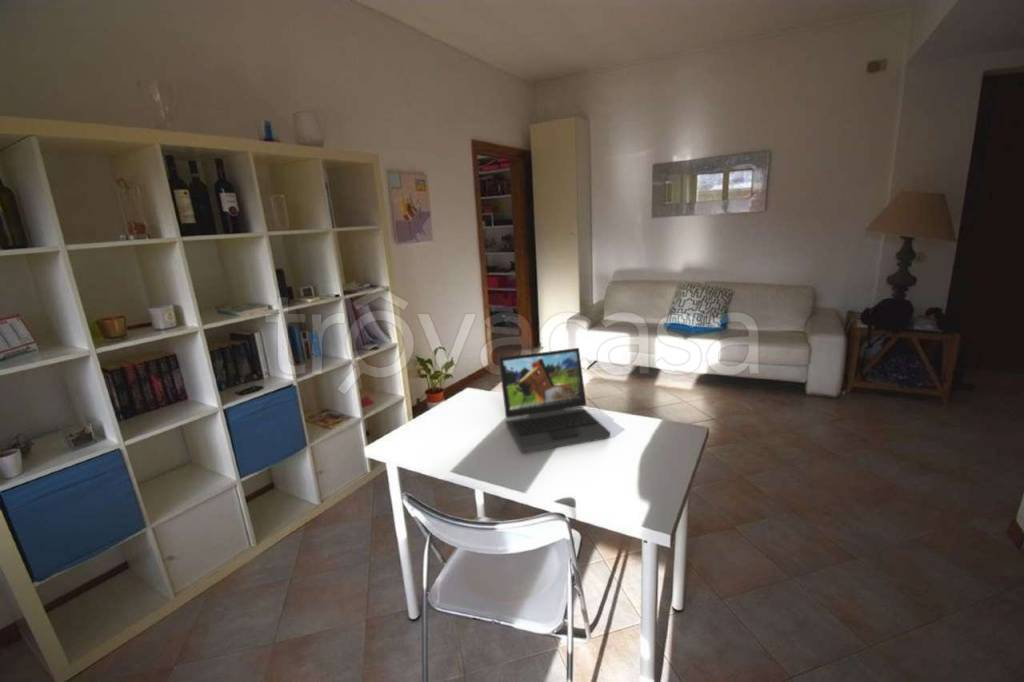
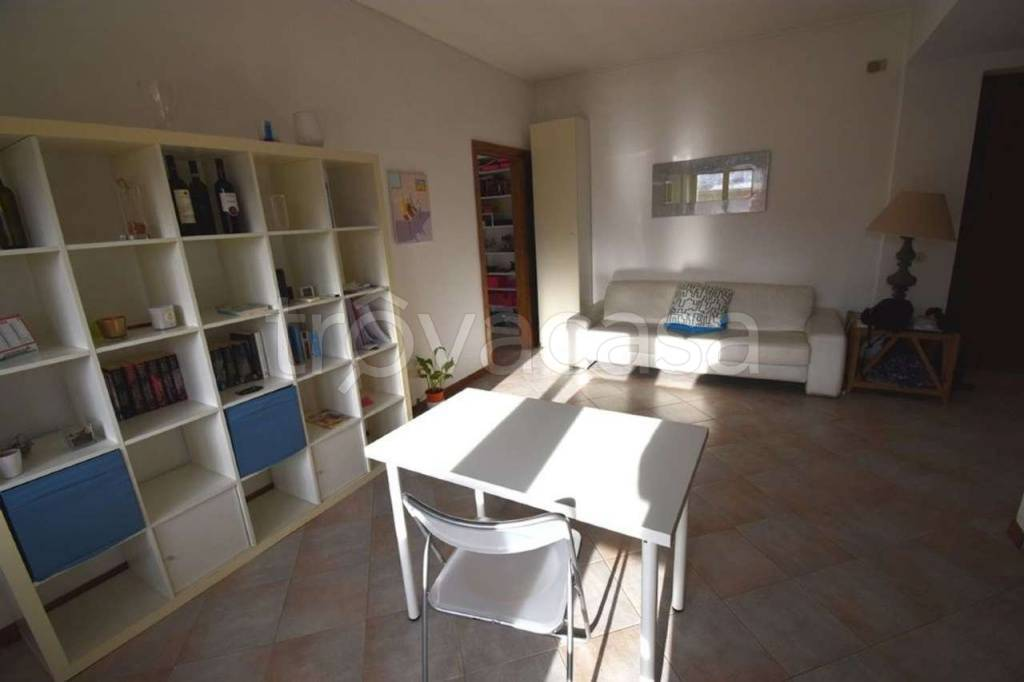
- laptop (551, 395)
